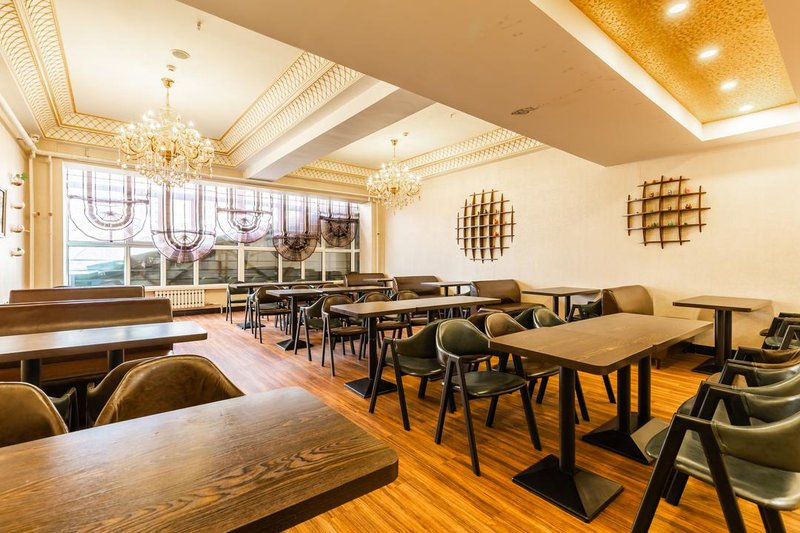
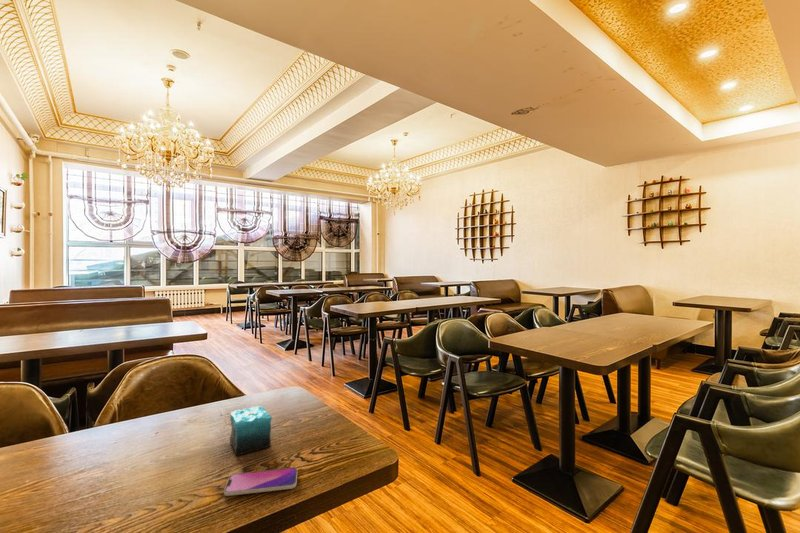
+ smartphone (262, 481)
+ candle (250, 422)
